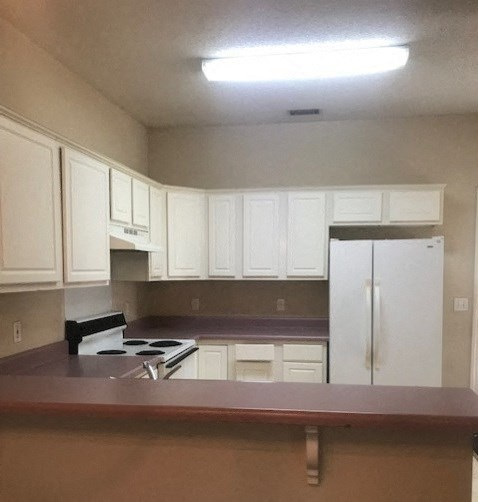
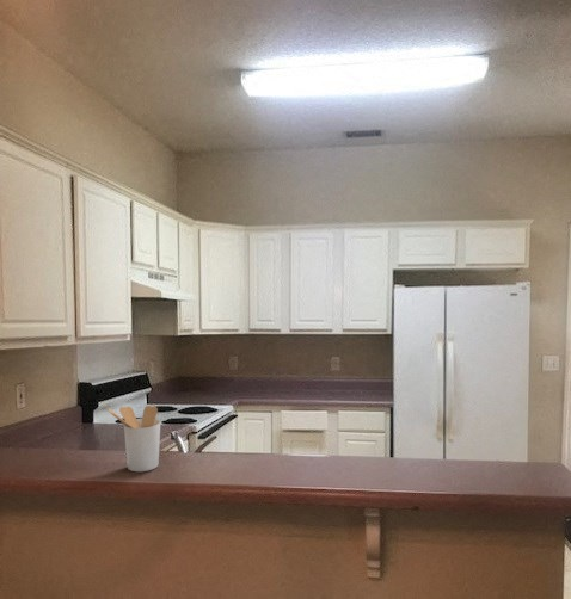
+ utensil holder (134, 436)
